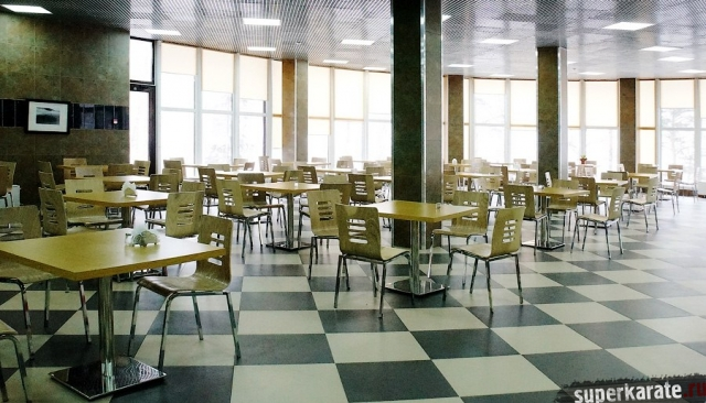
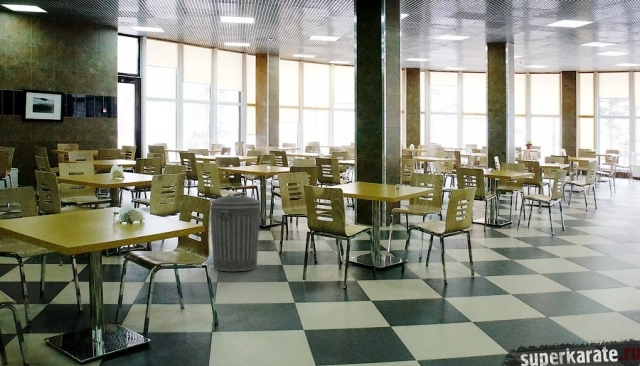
+ trash can (235, 230)
